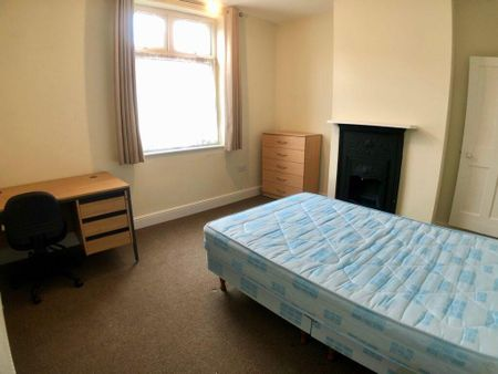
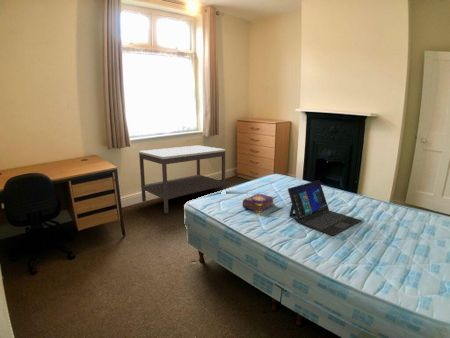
+ laptop (324, 204)
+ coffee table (184, 177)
+ book (258, 201)
